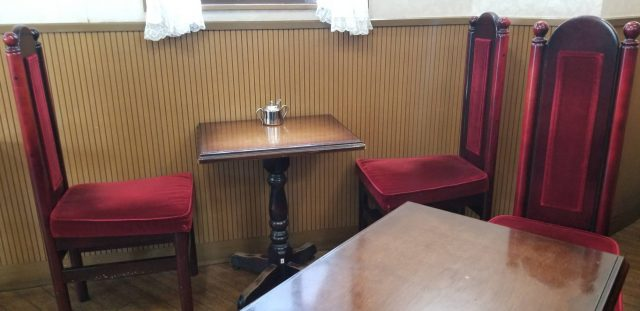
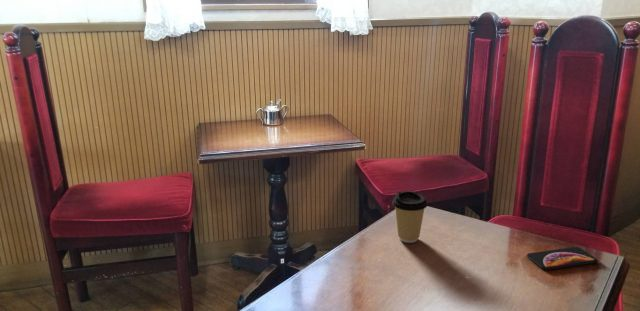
+ smartphone (561, 257)
+ coffee cup (409, 217)
